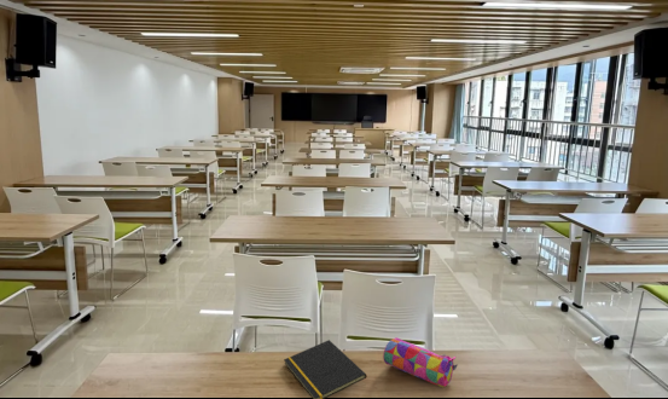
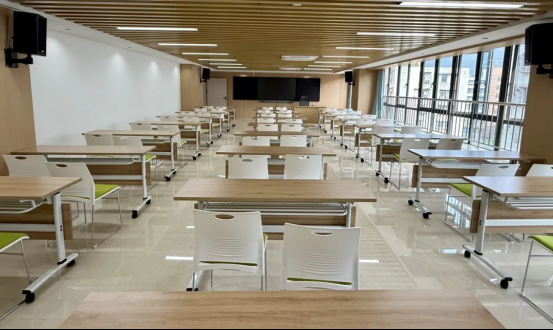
- pencil case (419, 360)
- notepad (323, 368)
